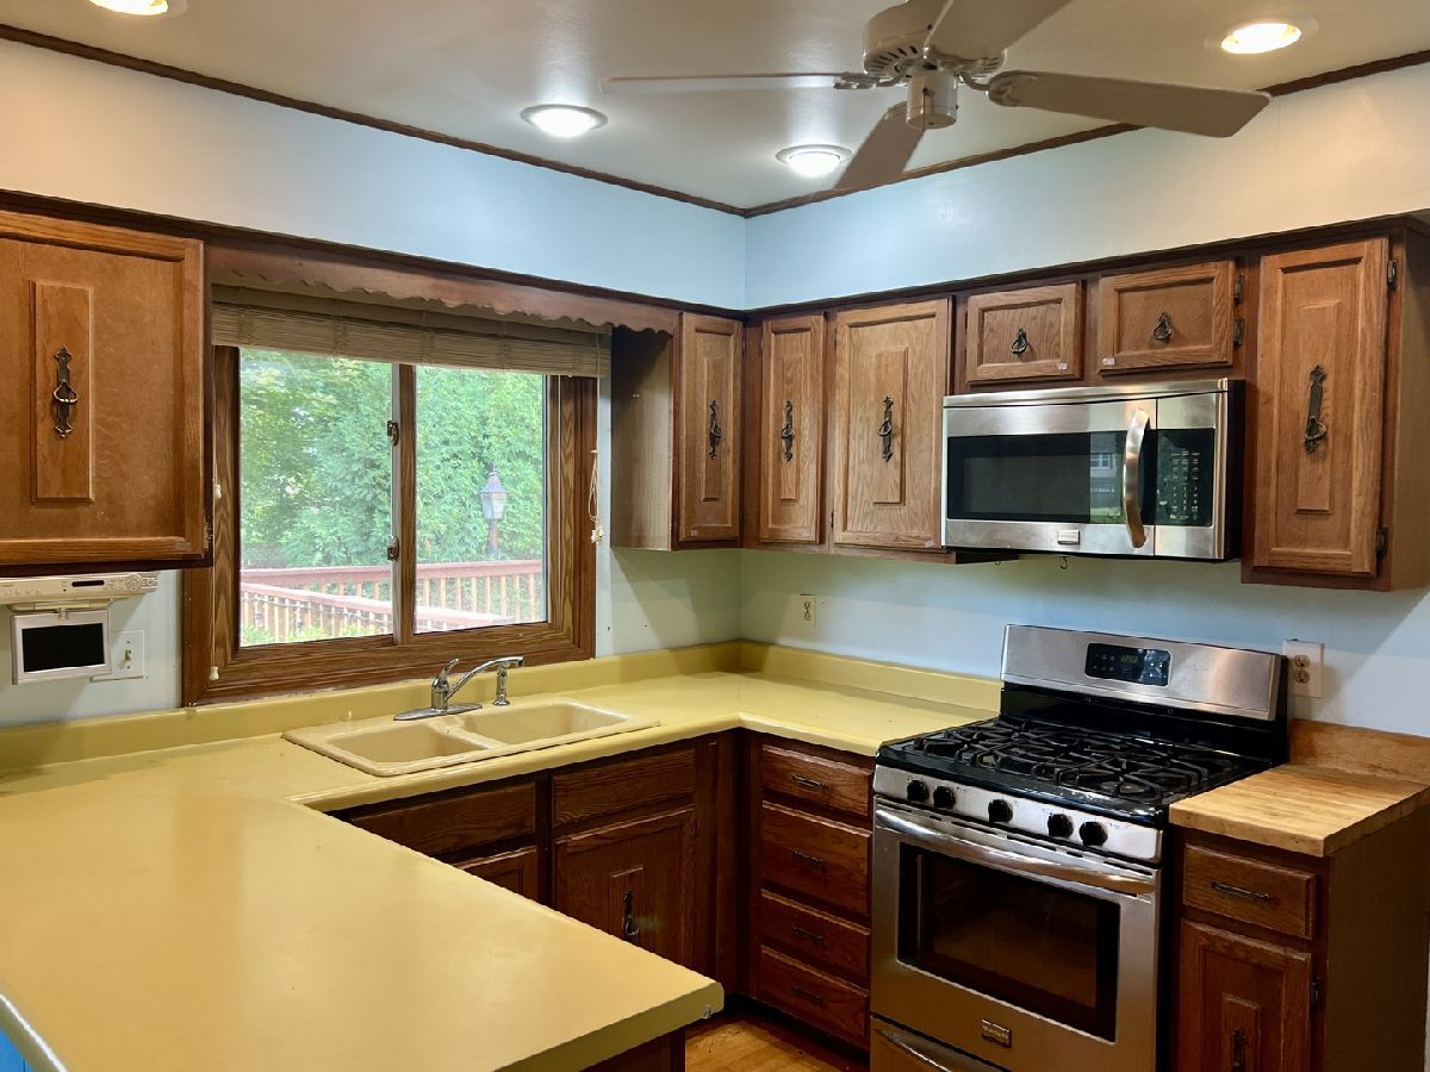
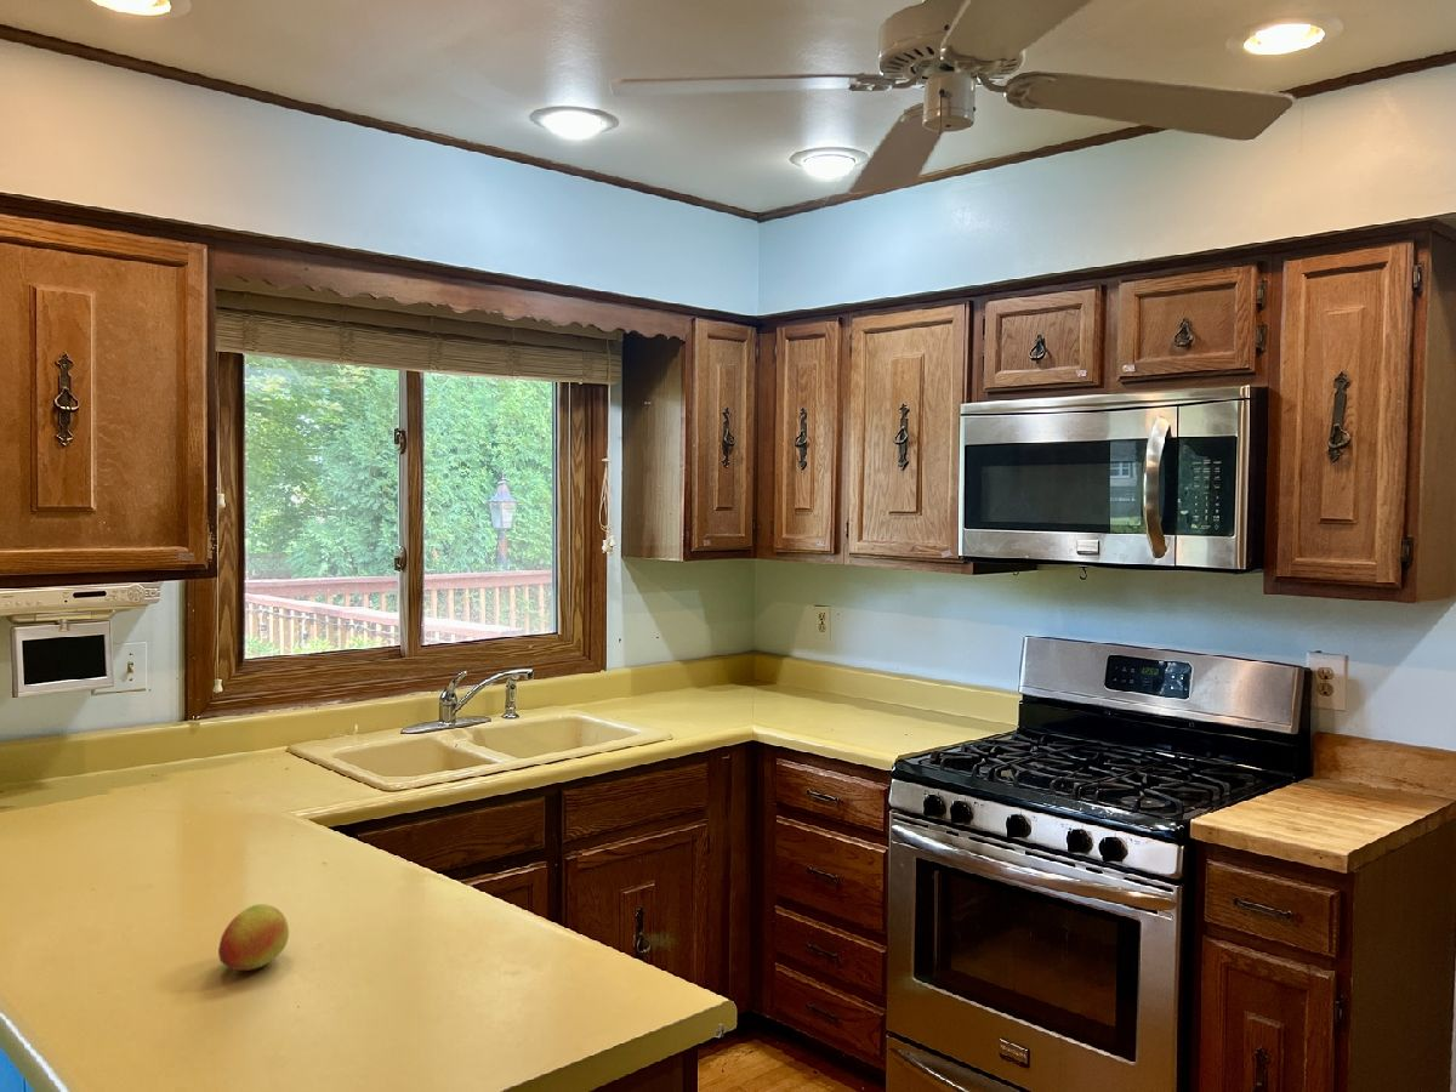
+ fruit (254, 935)
